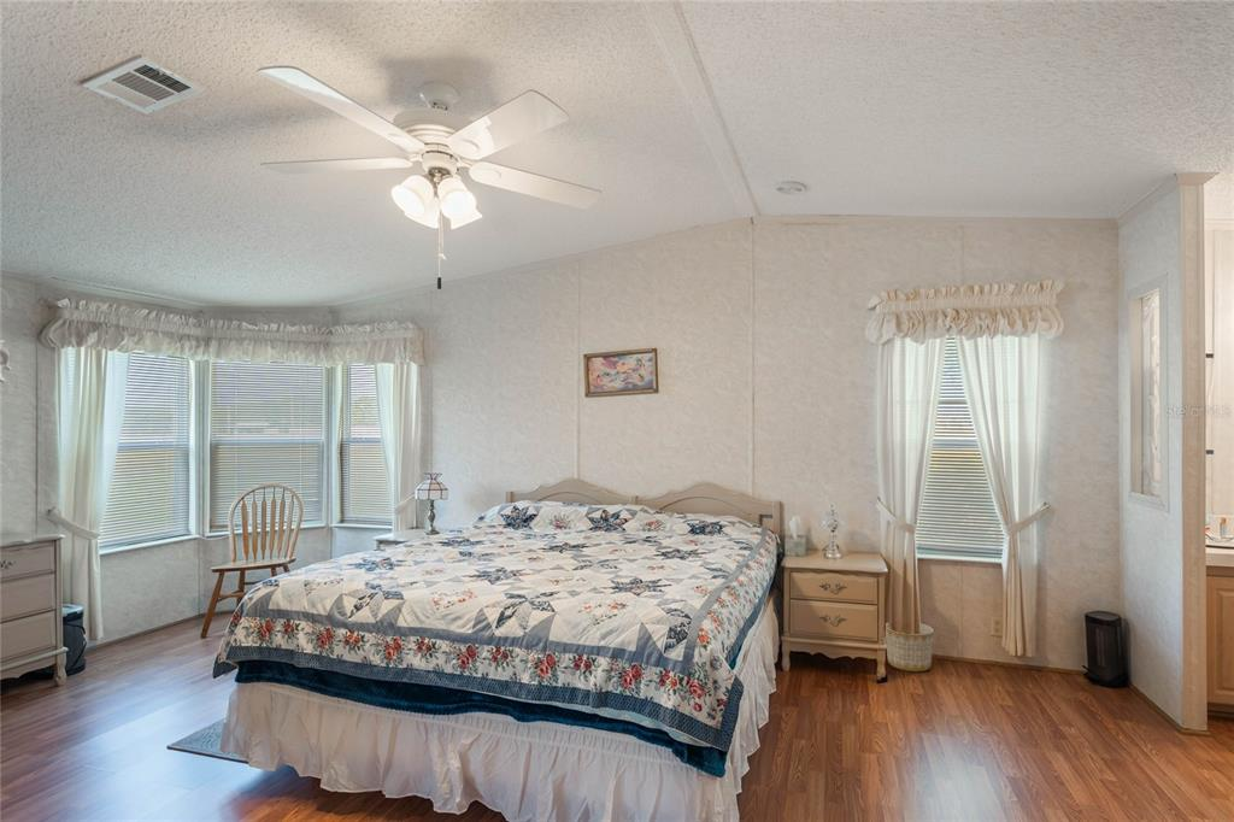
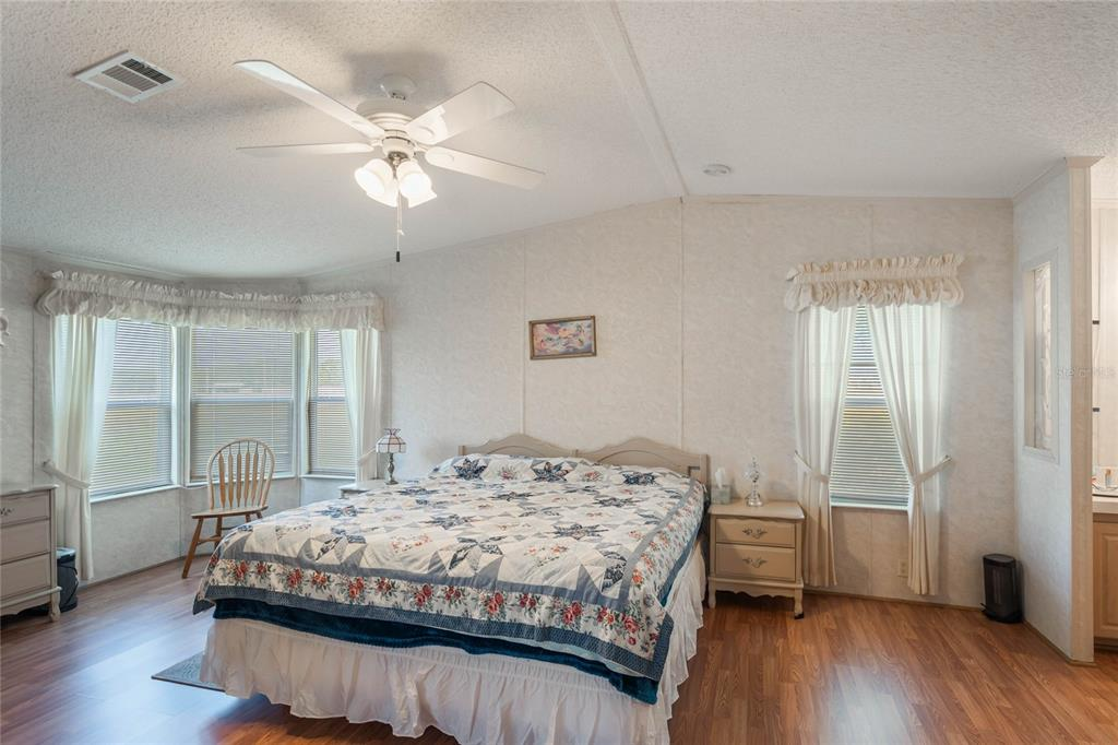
- planter (909, 646)
